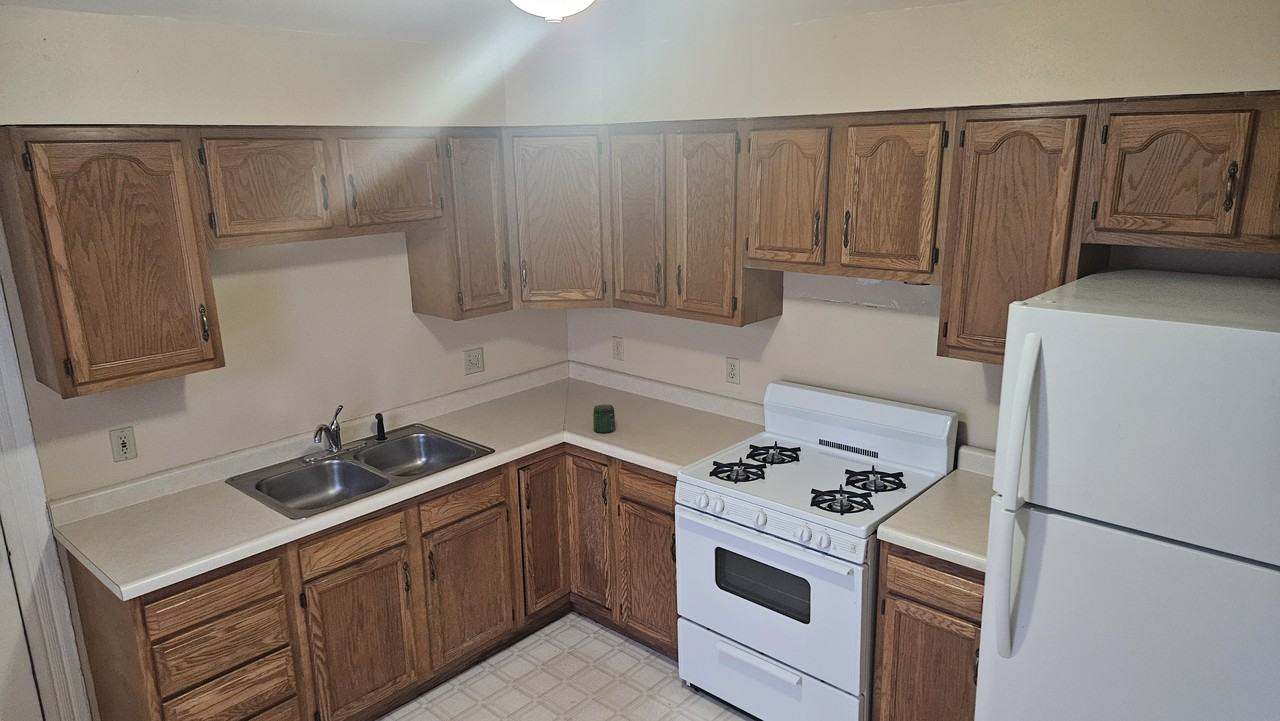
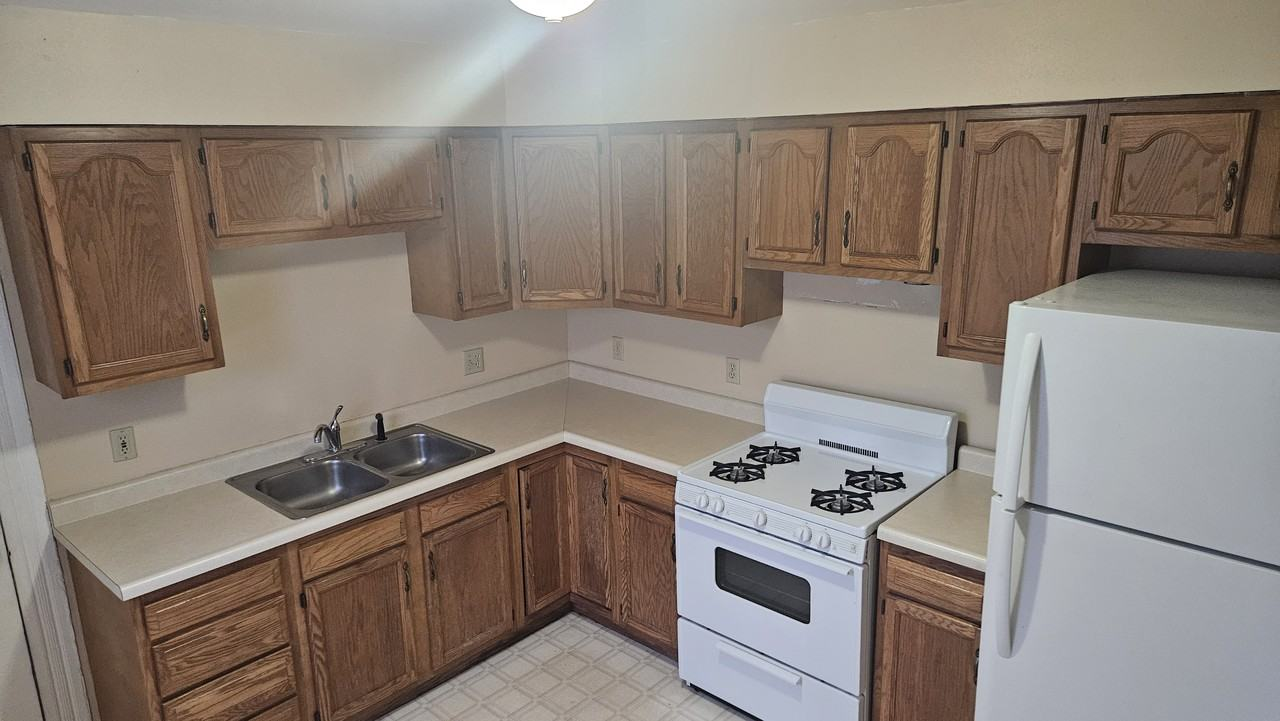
- jar (604, 418)
